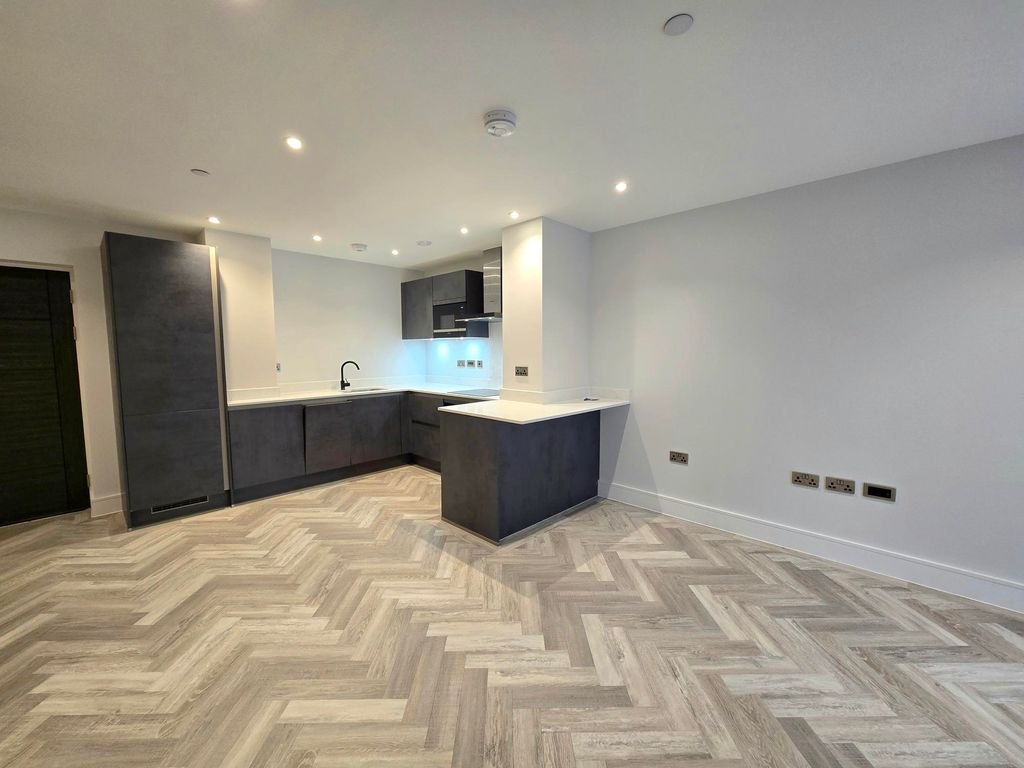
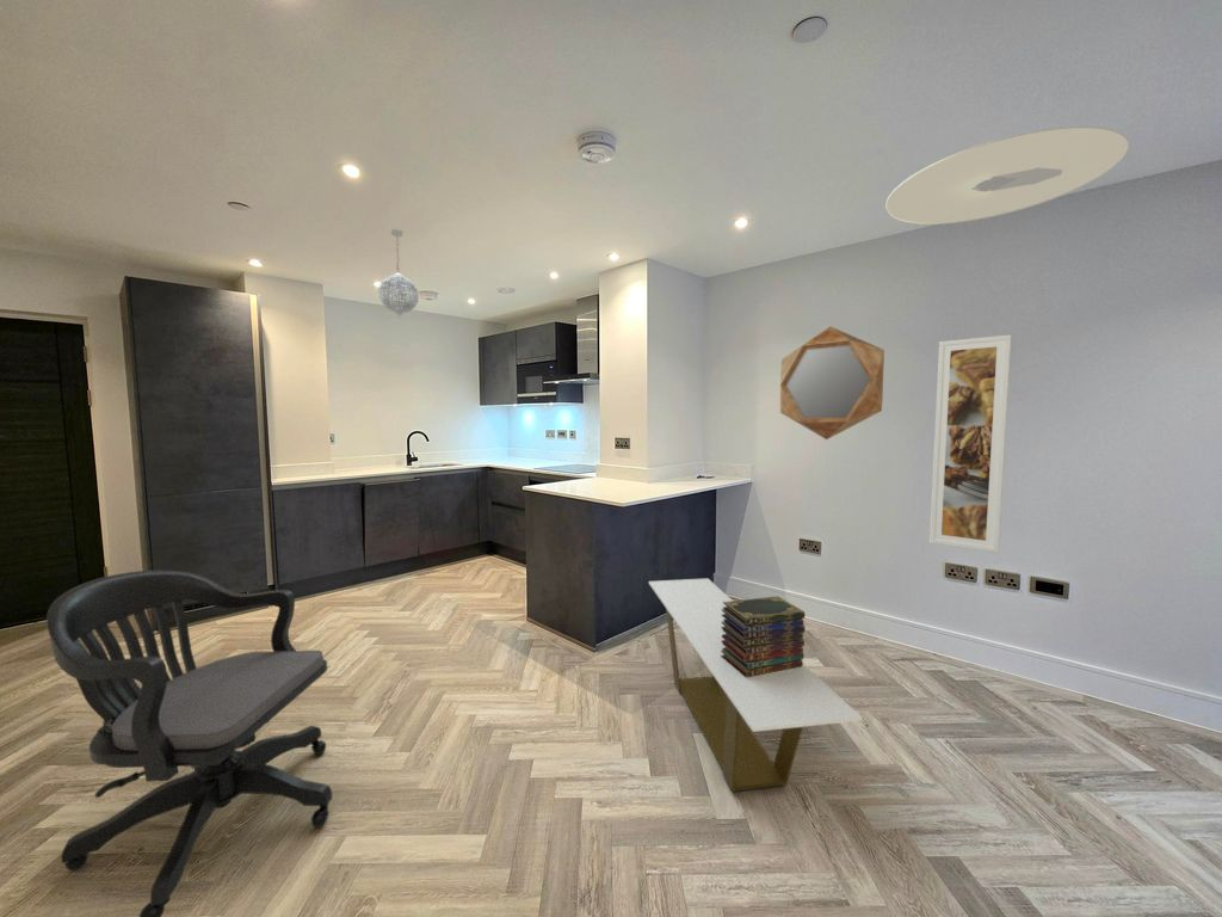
+ book stack (761, 633)
+ chair (214, 701)
+ ceiling light (993, 176)
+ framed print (968, 444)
+ home mirror (826, 382)
+ coffee table (722, 678)
+ pendant light (397, 275)
